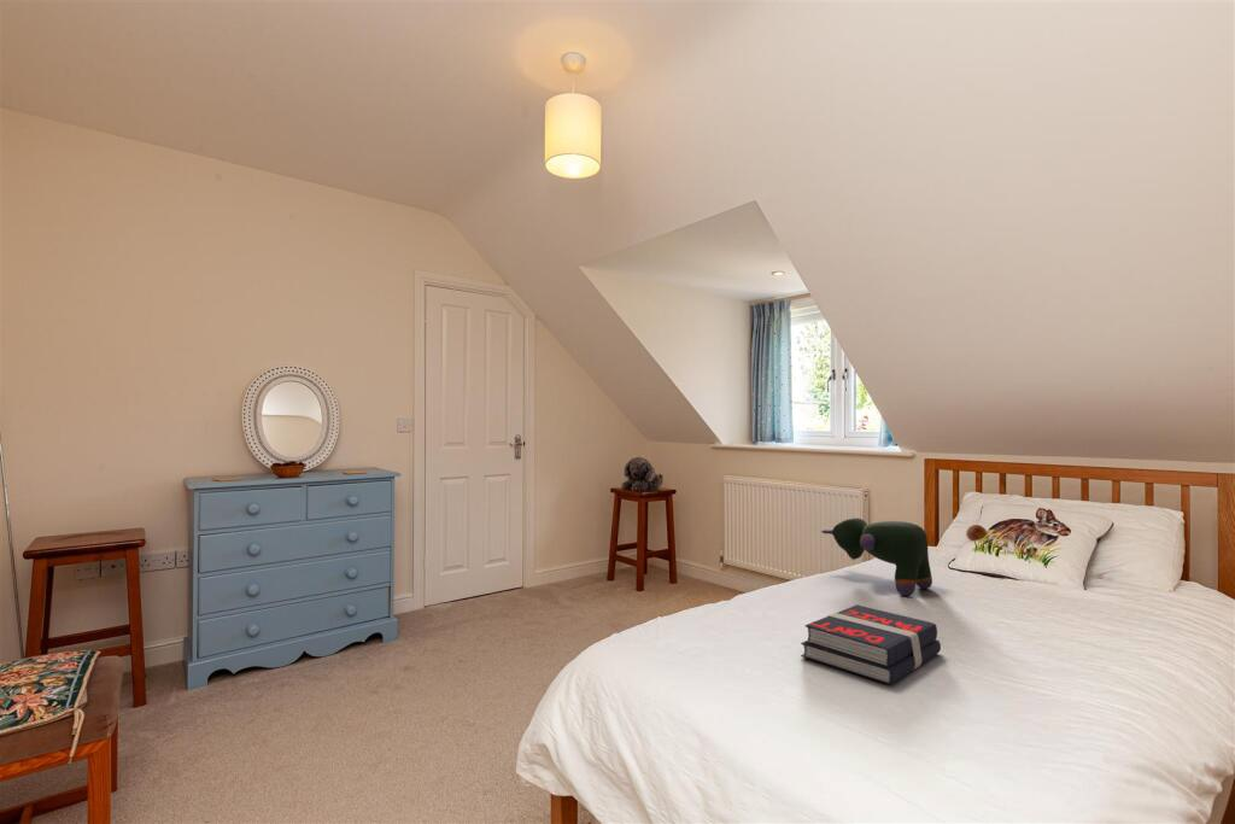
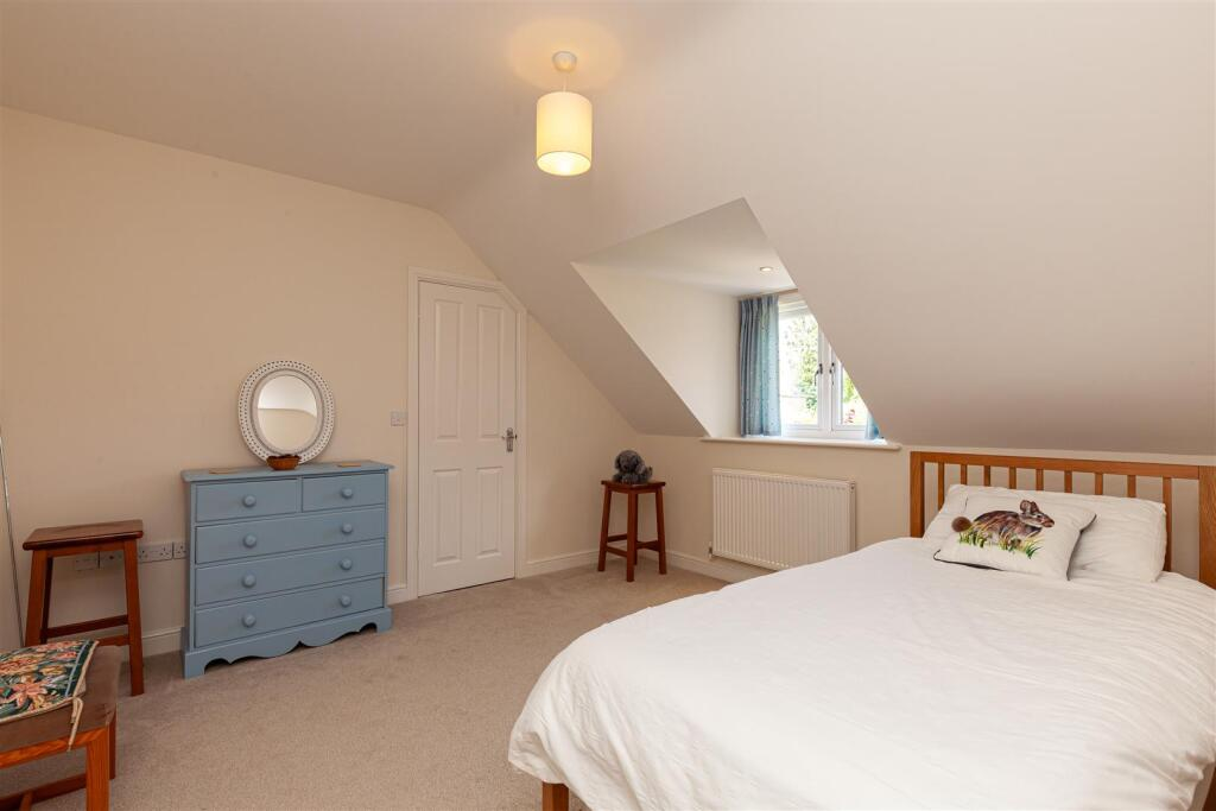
- stuffed bear (873, 551)
- book (871, 639)
